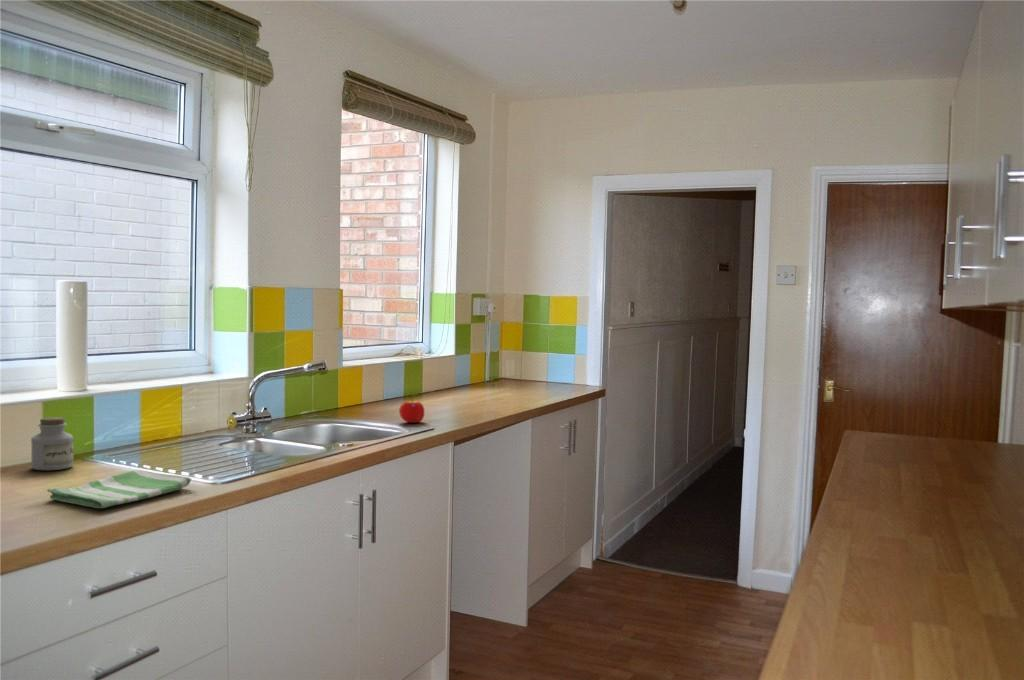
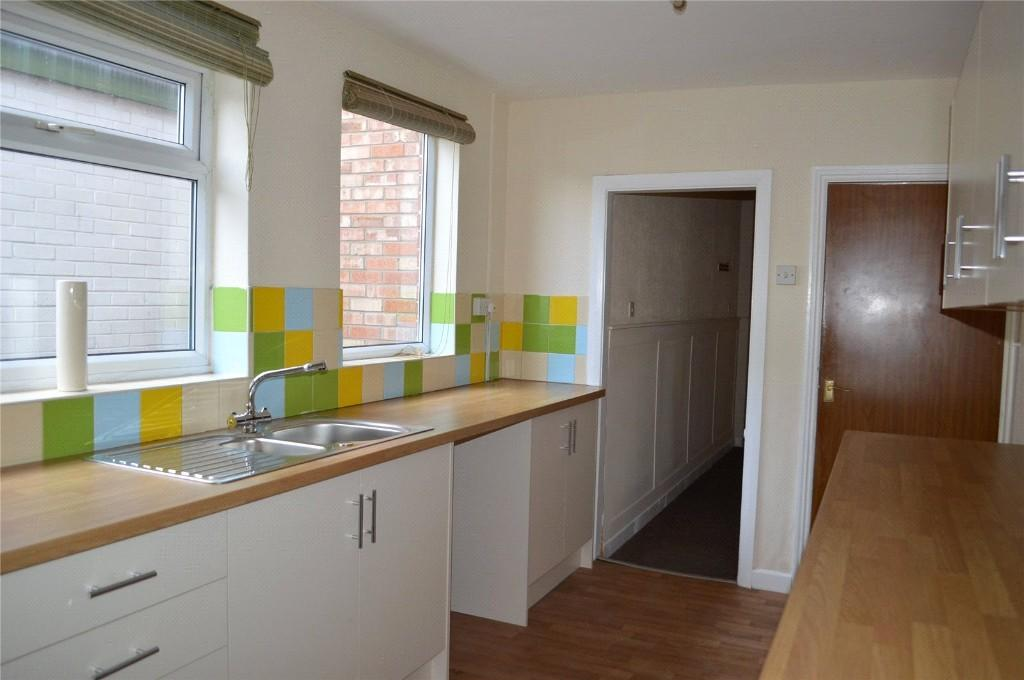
- dish towel (122, 487)
- jar (52, 442)
- fruit (412, 410)
